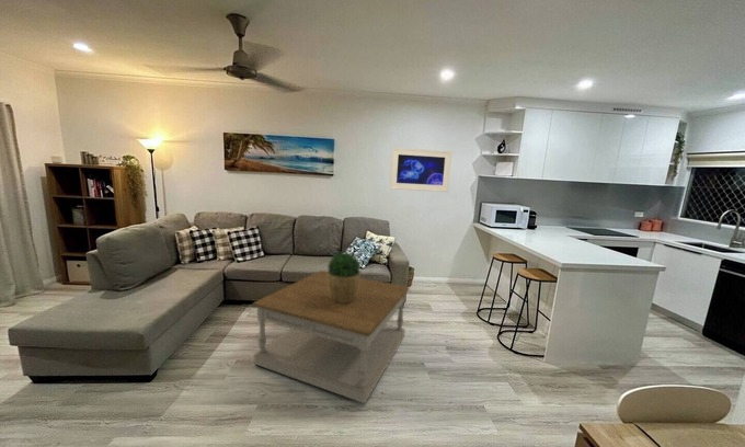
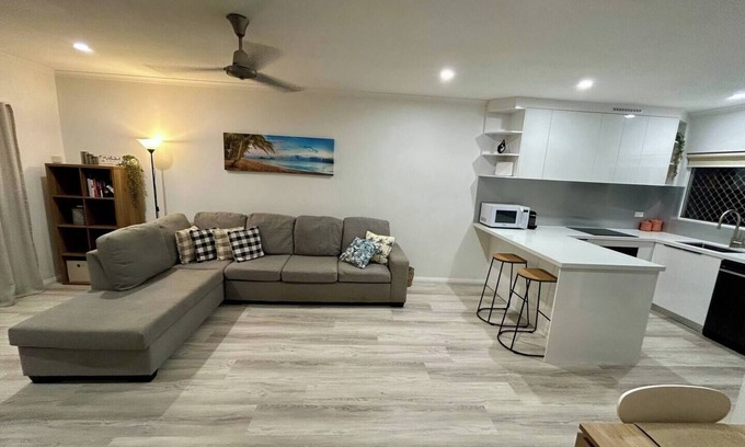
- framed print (421, 170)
- coffee table (337, 321)
- potted plant (343, 275)
